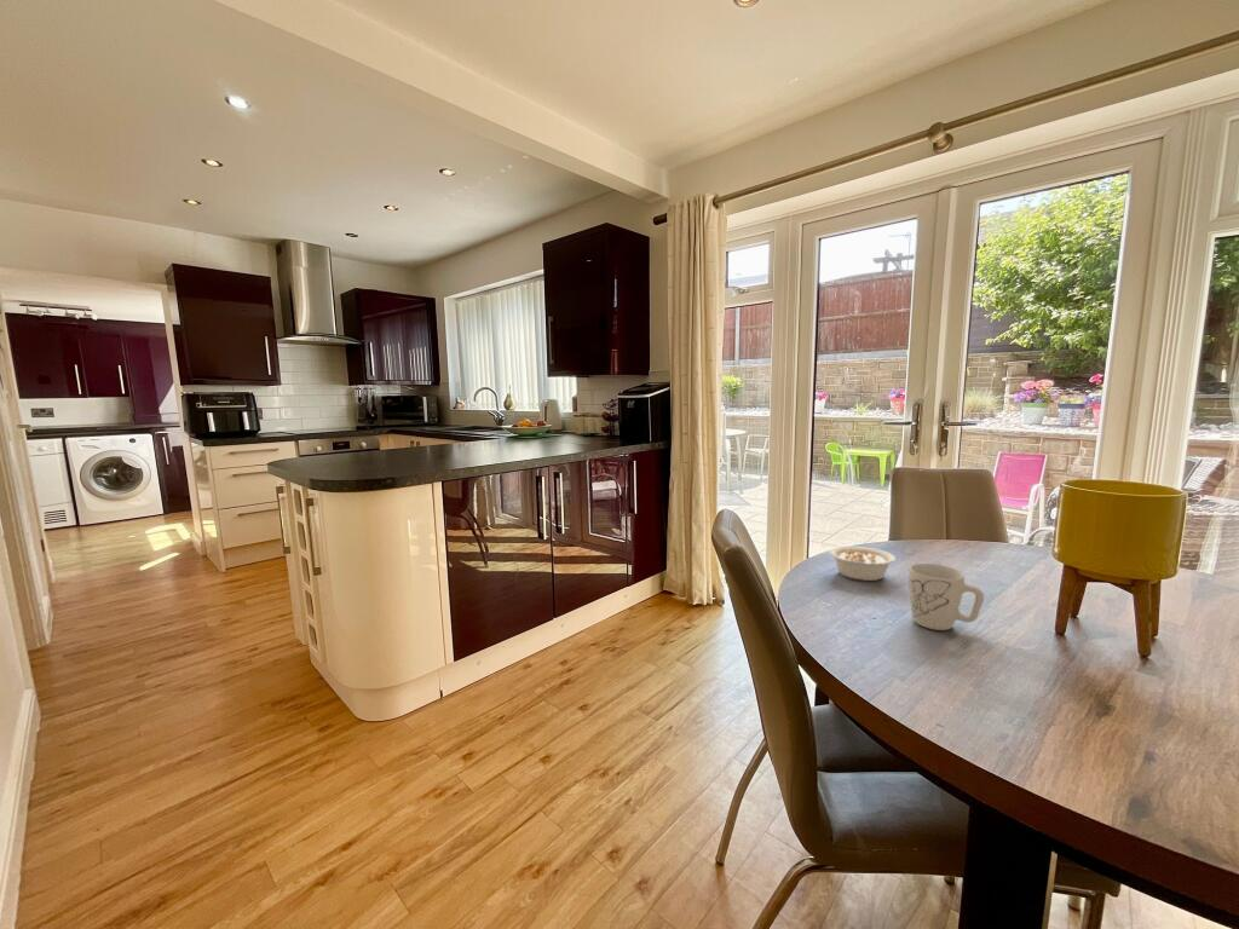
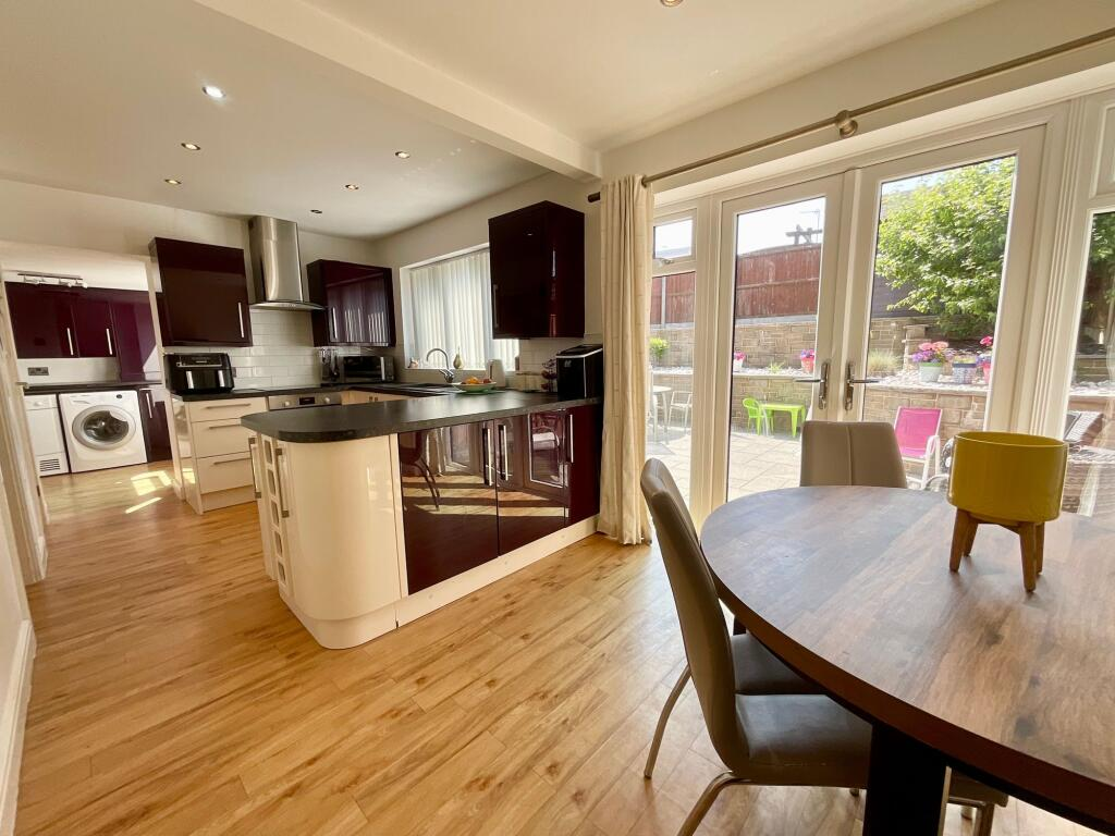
- legume (864, 562)
- mug (944, 599)
